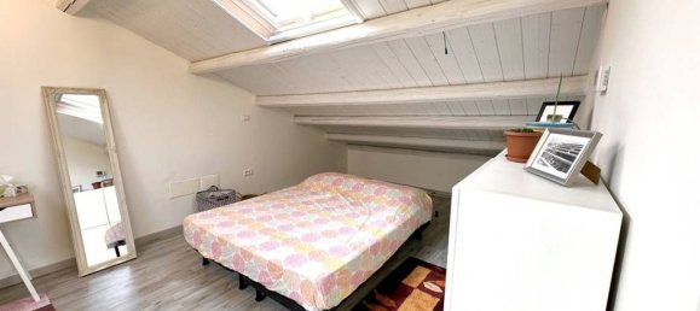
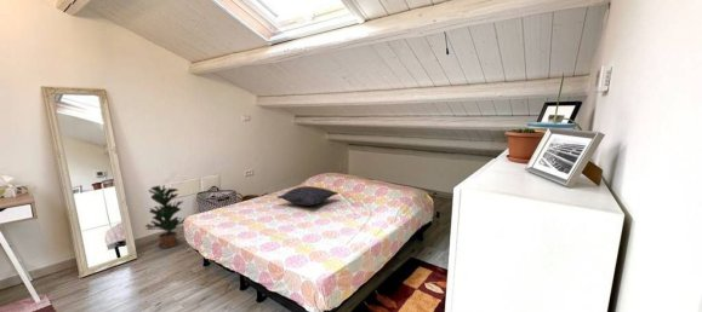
+ pillow (308, 195)
+ potted plant (164, 214)
